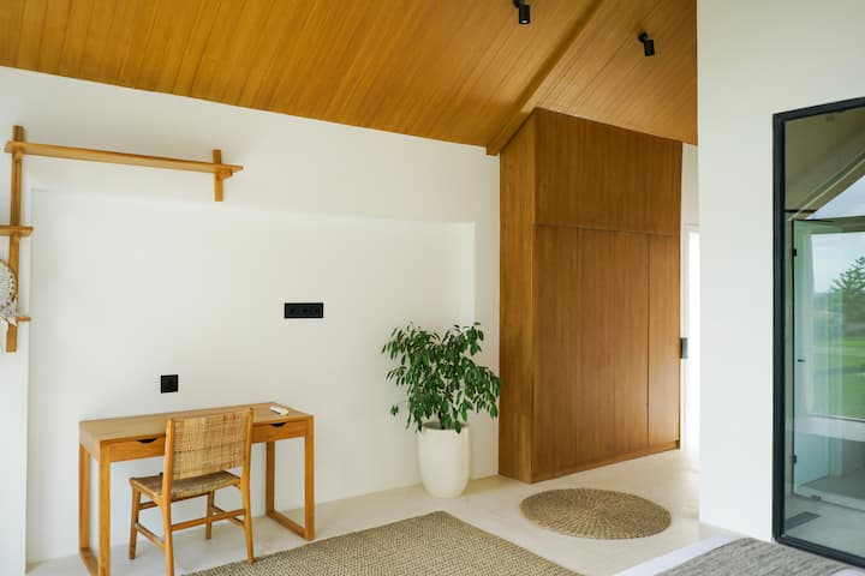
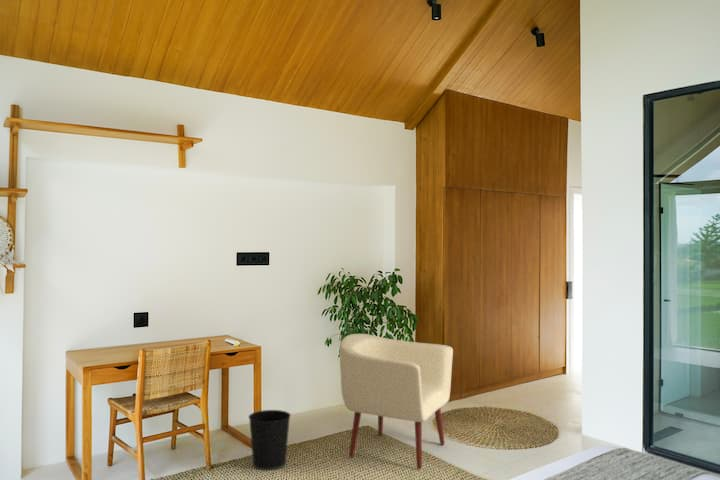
+ armchair (390, 393)
+ wastebasket (269, 439)
